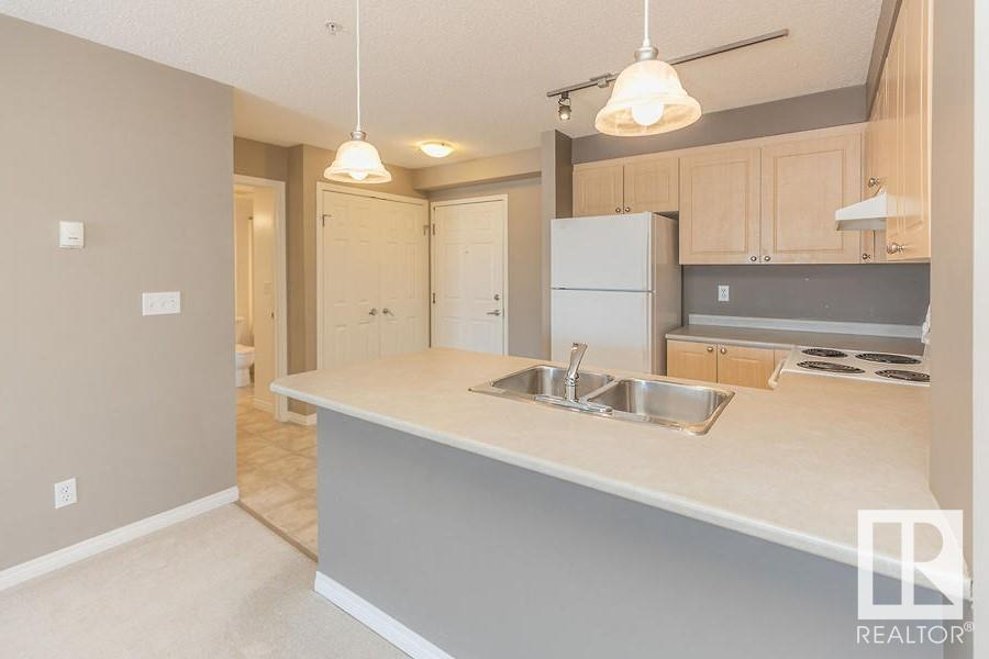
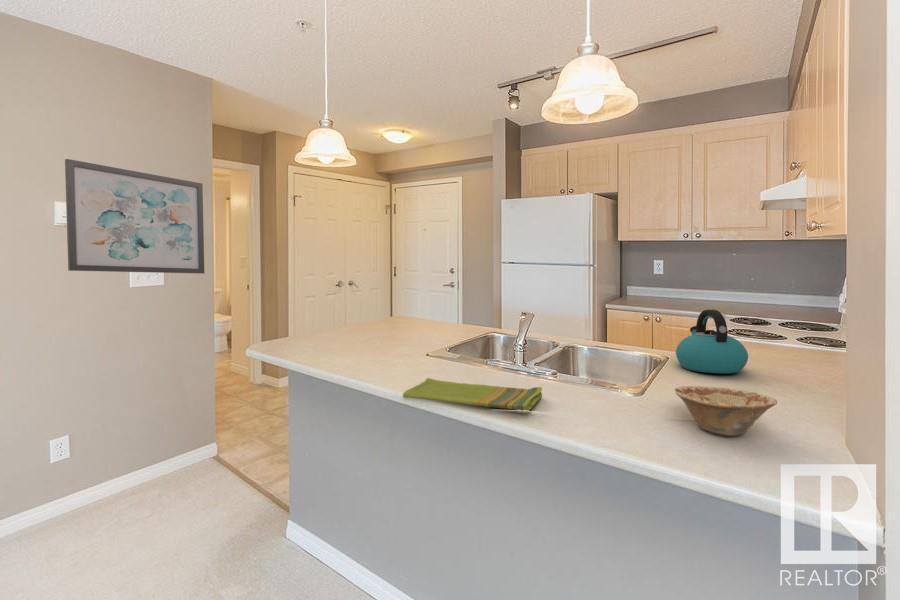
+ wall art (142, 222)
+ kettle (708, 338)
+ dish (722, 411)
+ dish towel (472, 392)
